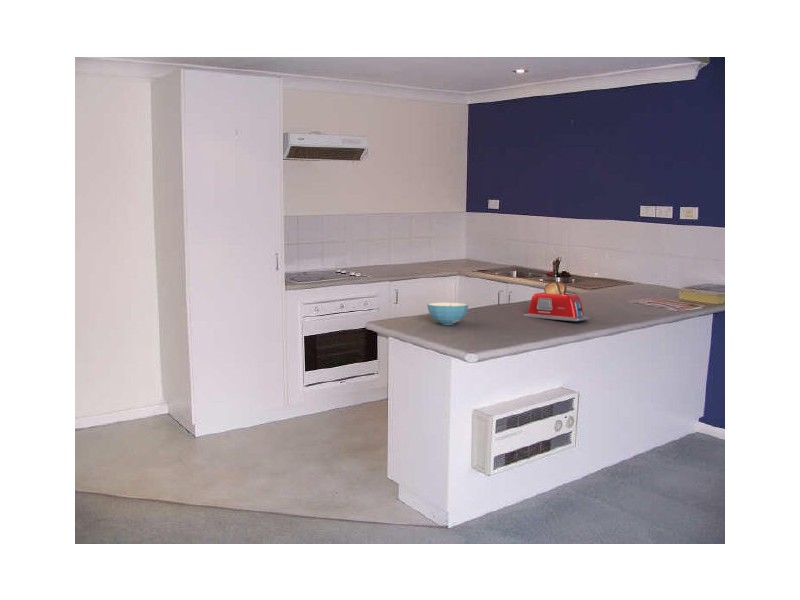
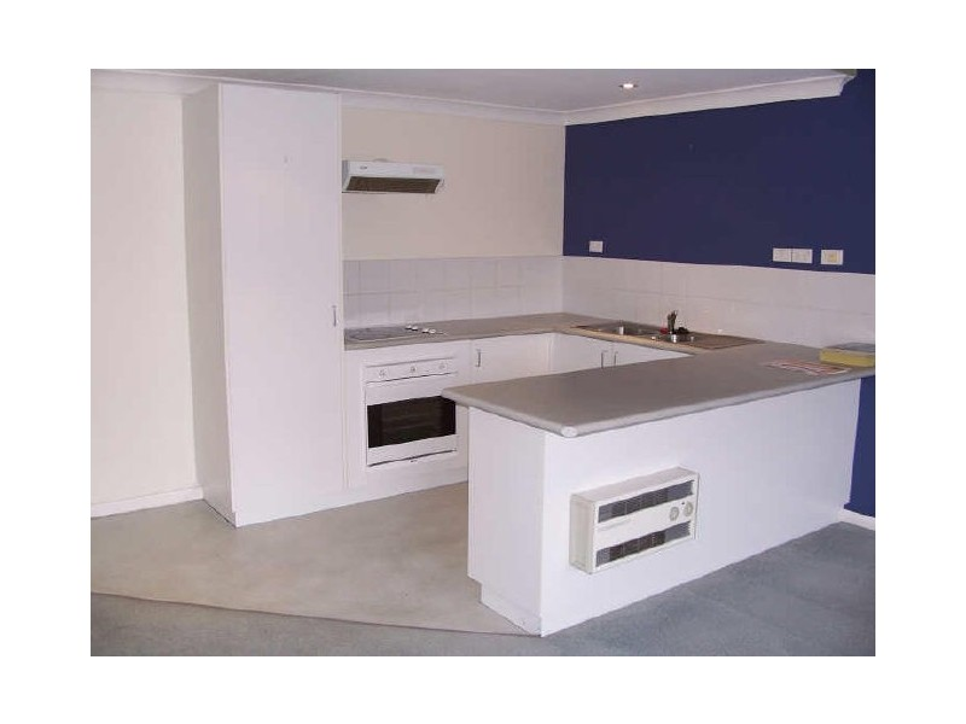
- cereal bowl (447, 314)
- toaster (555, 299)
